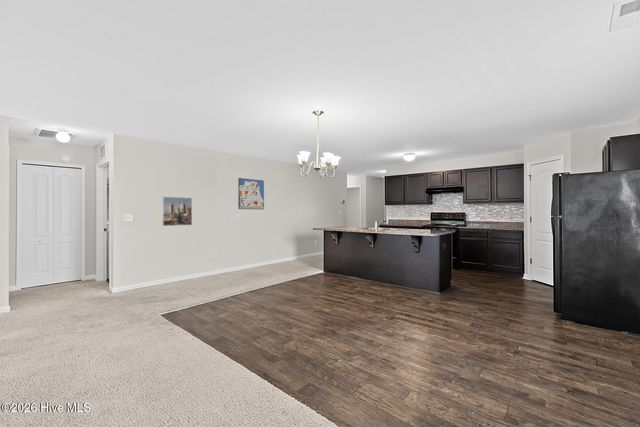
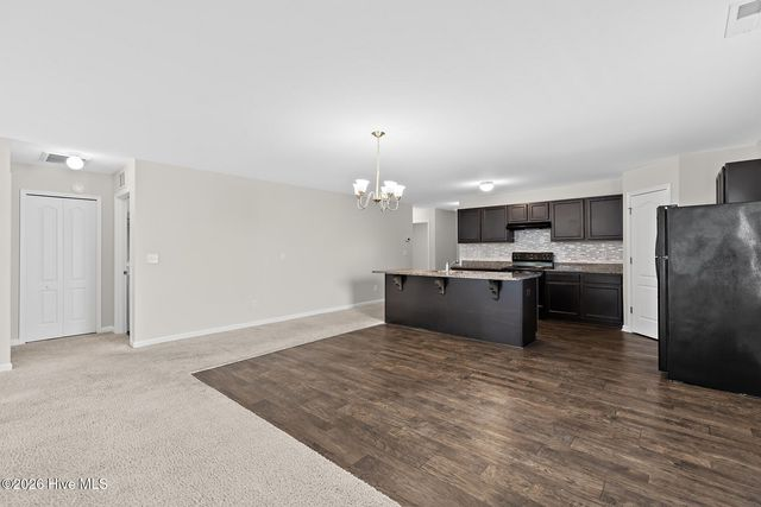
- wall art (251, 194)
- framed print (177, 211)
